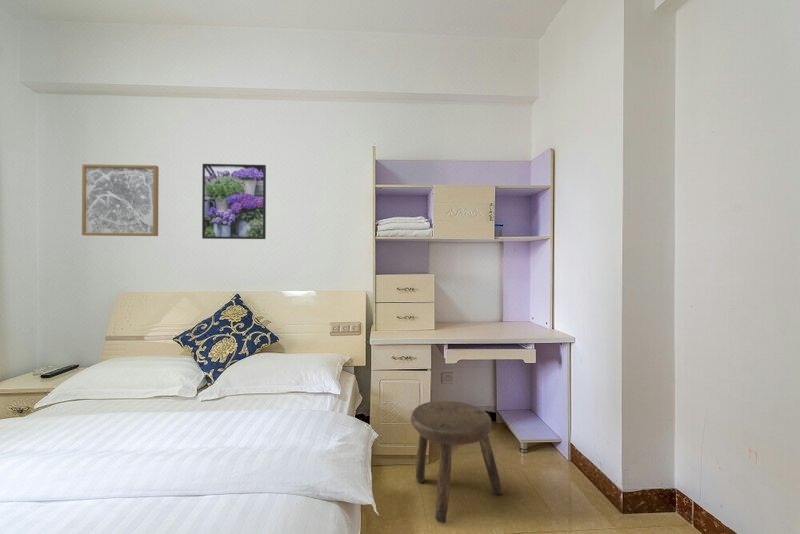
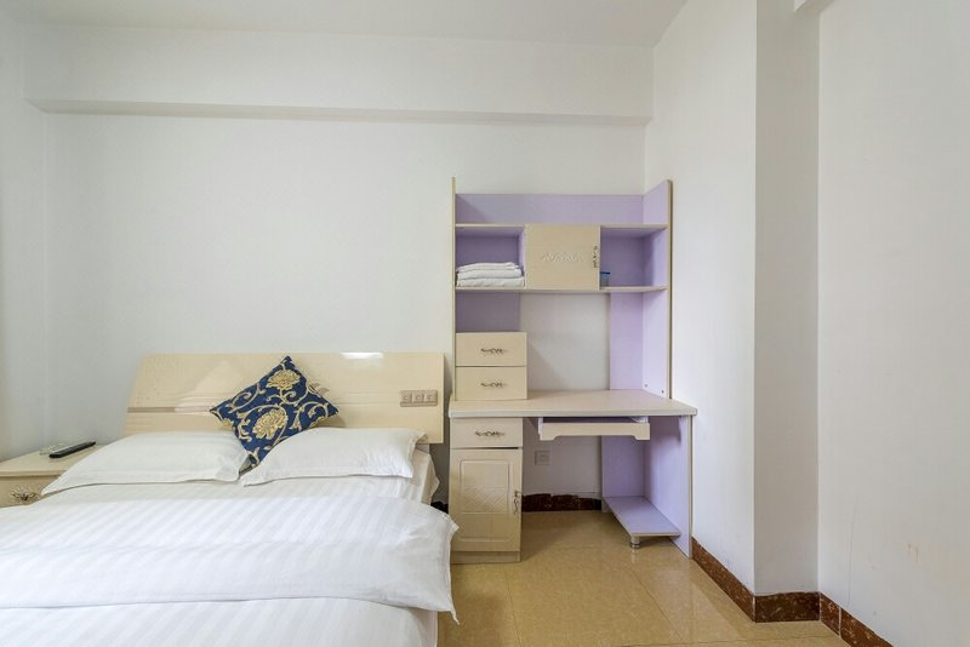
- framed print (234, 201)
- wall art (120, 200)
- stool (451, 452)
